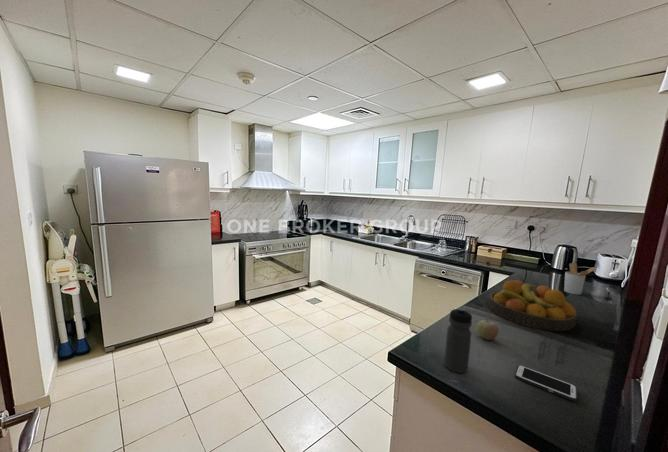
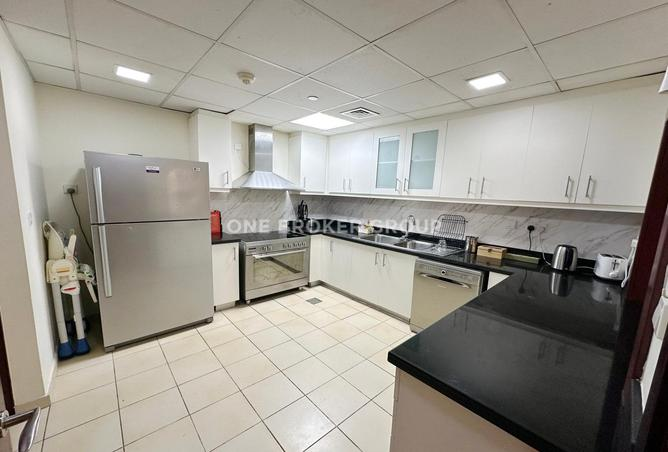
- fruit bowl (530, 298)
- utensil holder (579, 279)
- water bottle (458, 337)
- fruit (487, 328)
- cell phone (544, 381)
